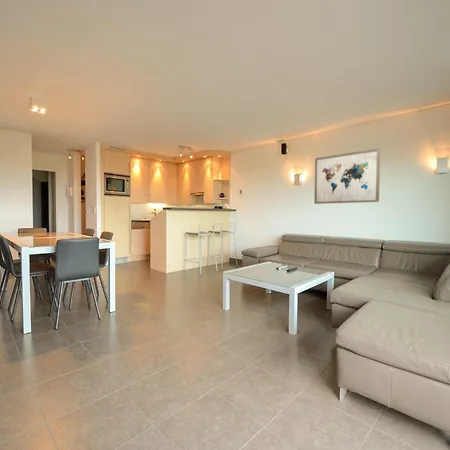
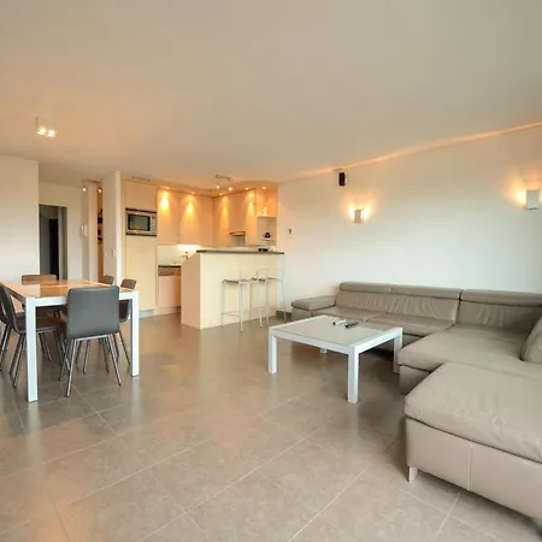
- wall art (344, 178)
